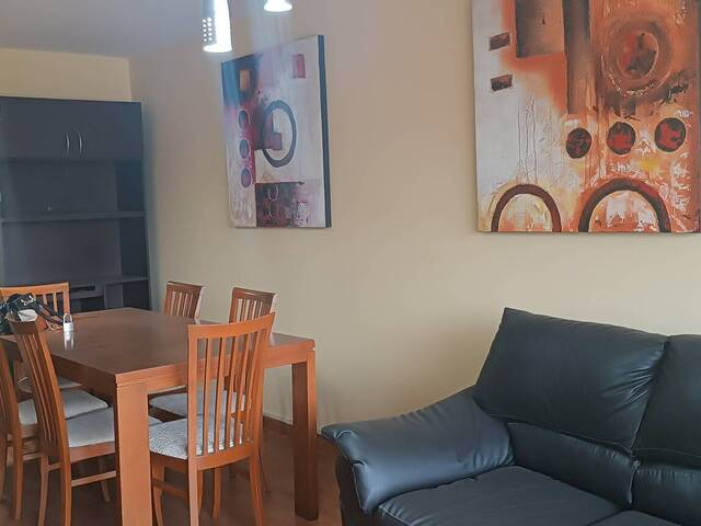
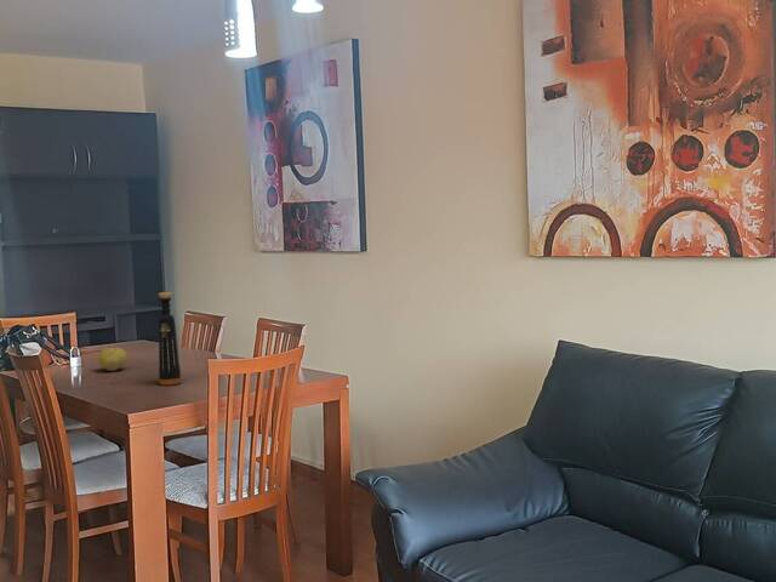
+ bottle (167, 338)
+ fruit (112, 359)
